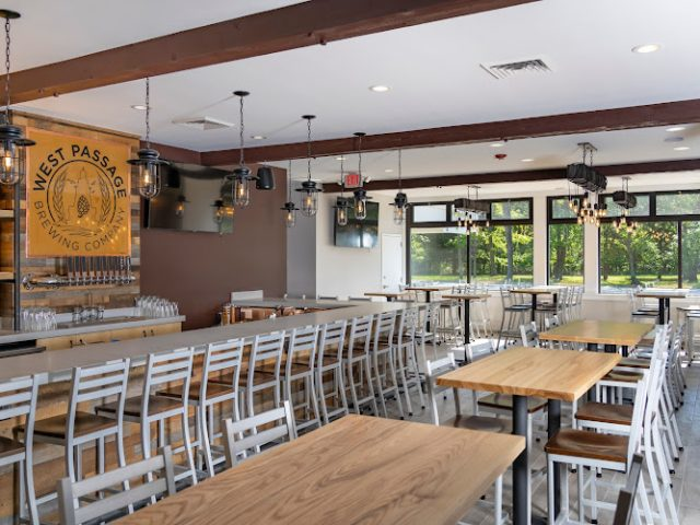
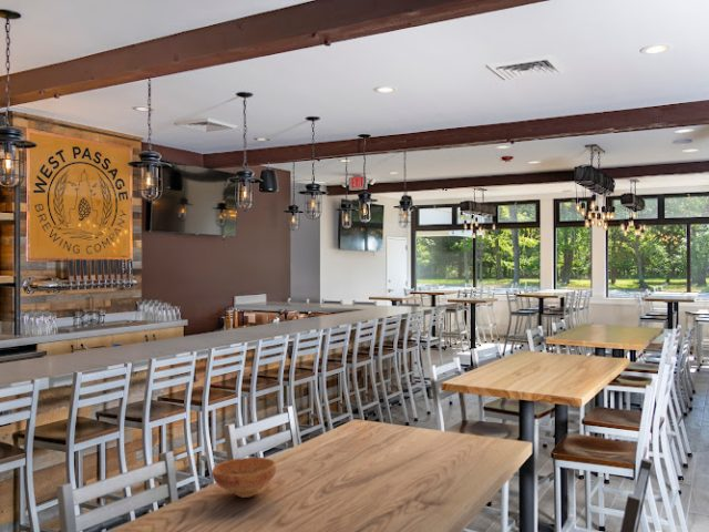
+ bowl (244, 478)
